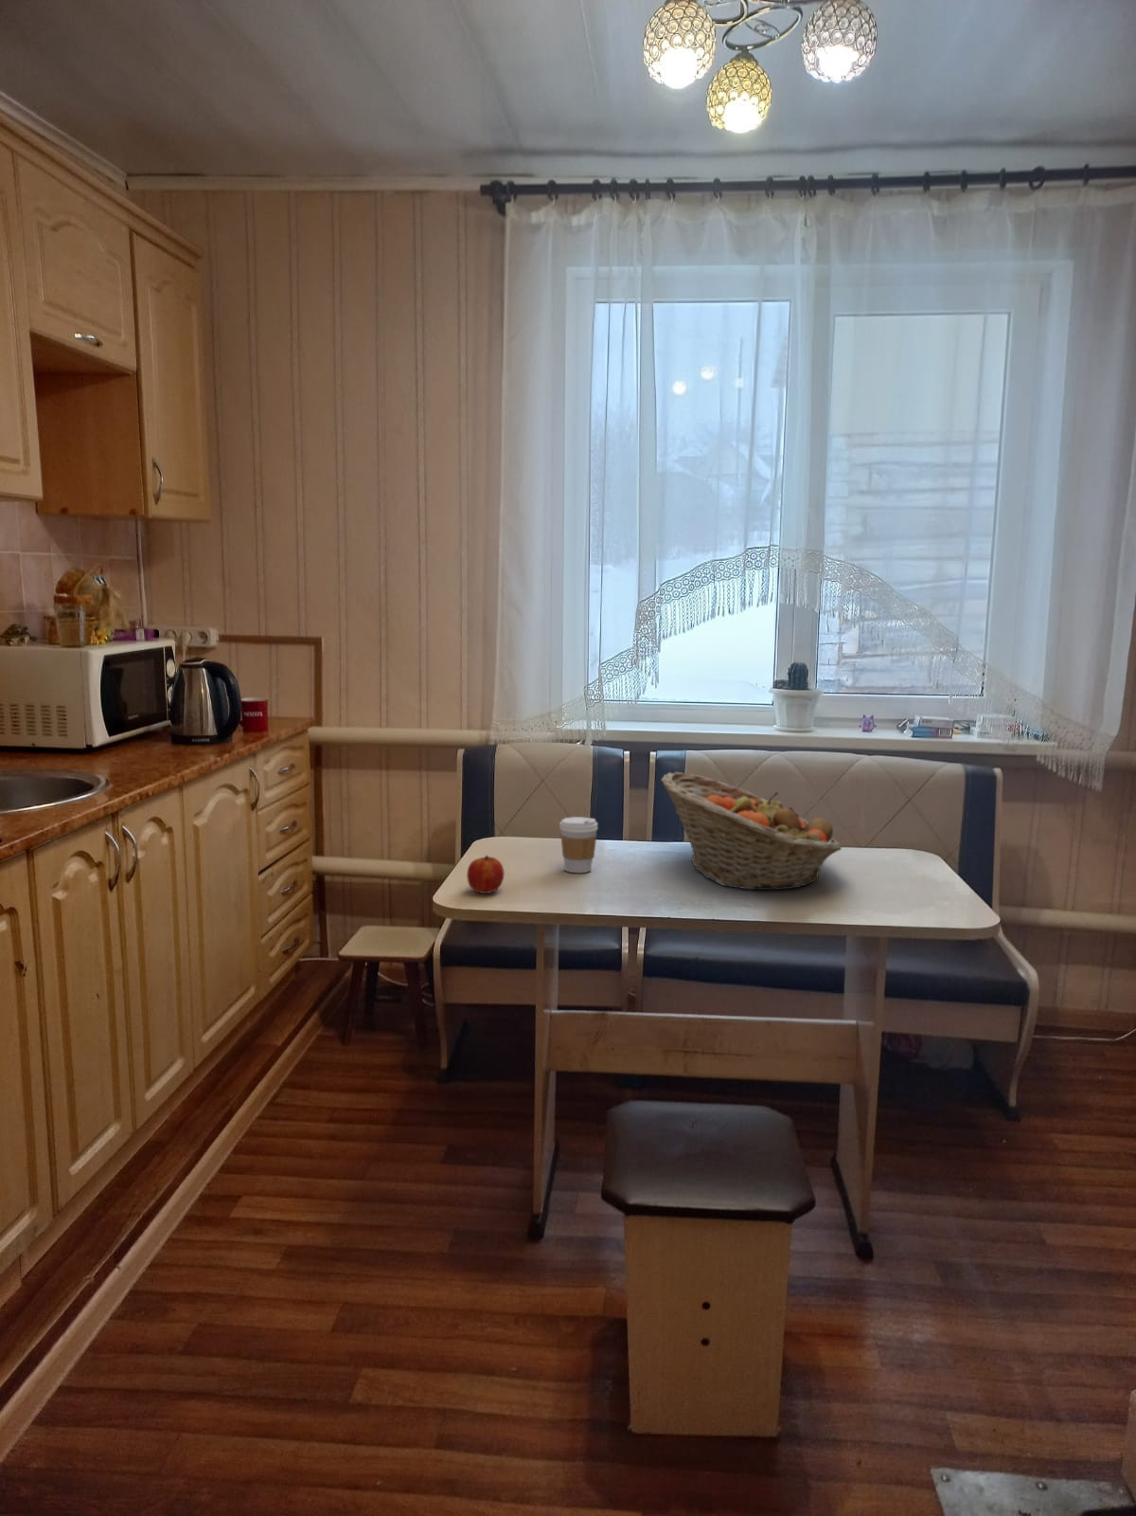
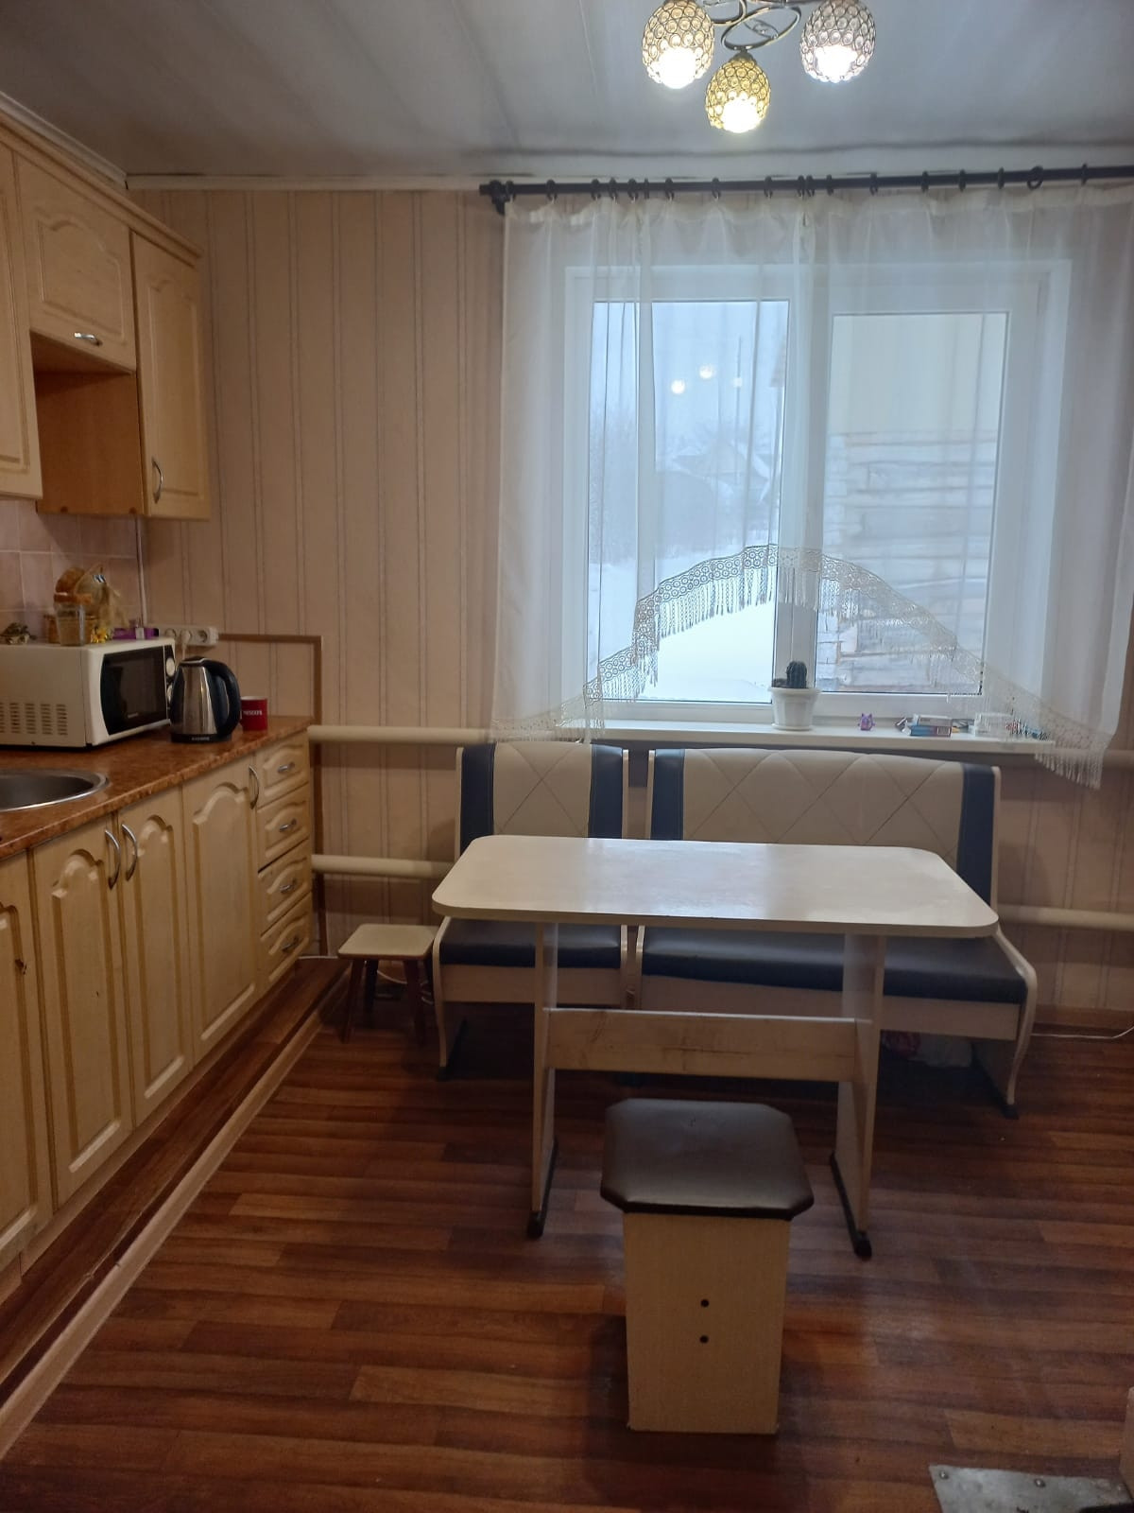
- coffee cup (578, 843)
- fruit basket (747, 825)
- fruit (484, 873)
